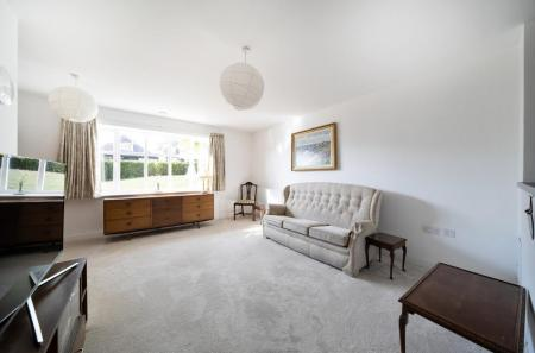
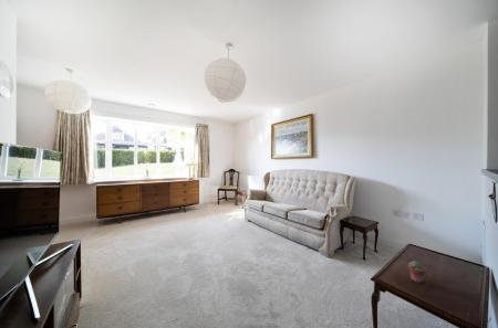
+ potted succulent (416, 271)
